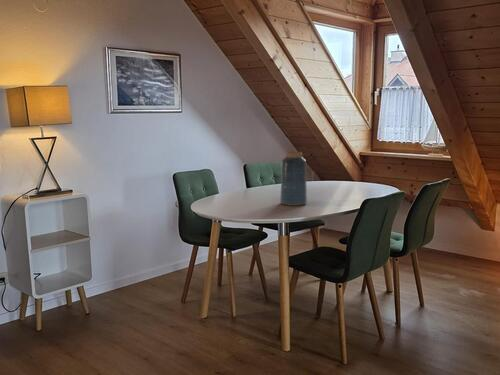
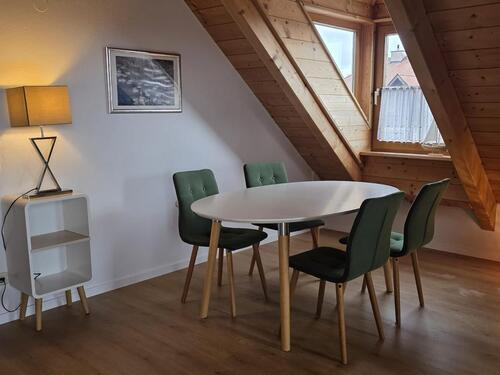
- vase (293, 178)
